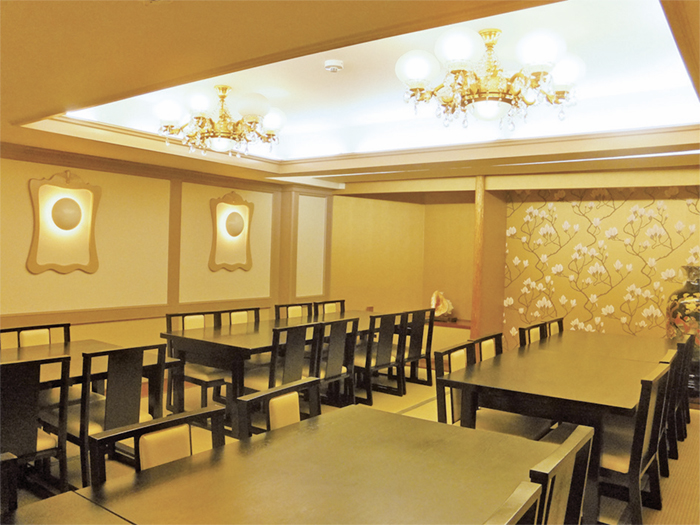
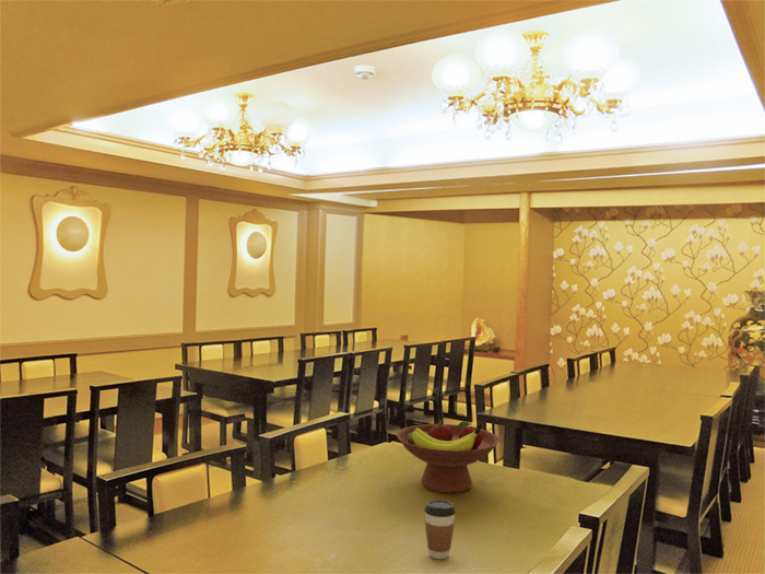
+ coffee cup (439, 529)
+ fruit bowl (447, 450)
